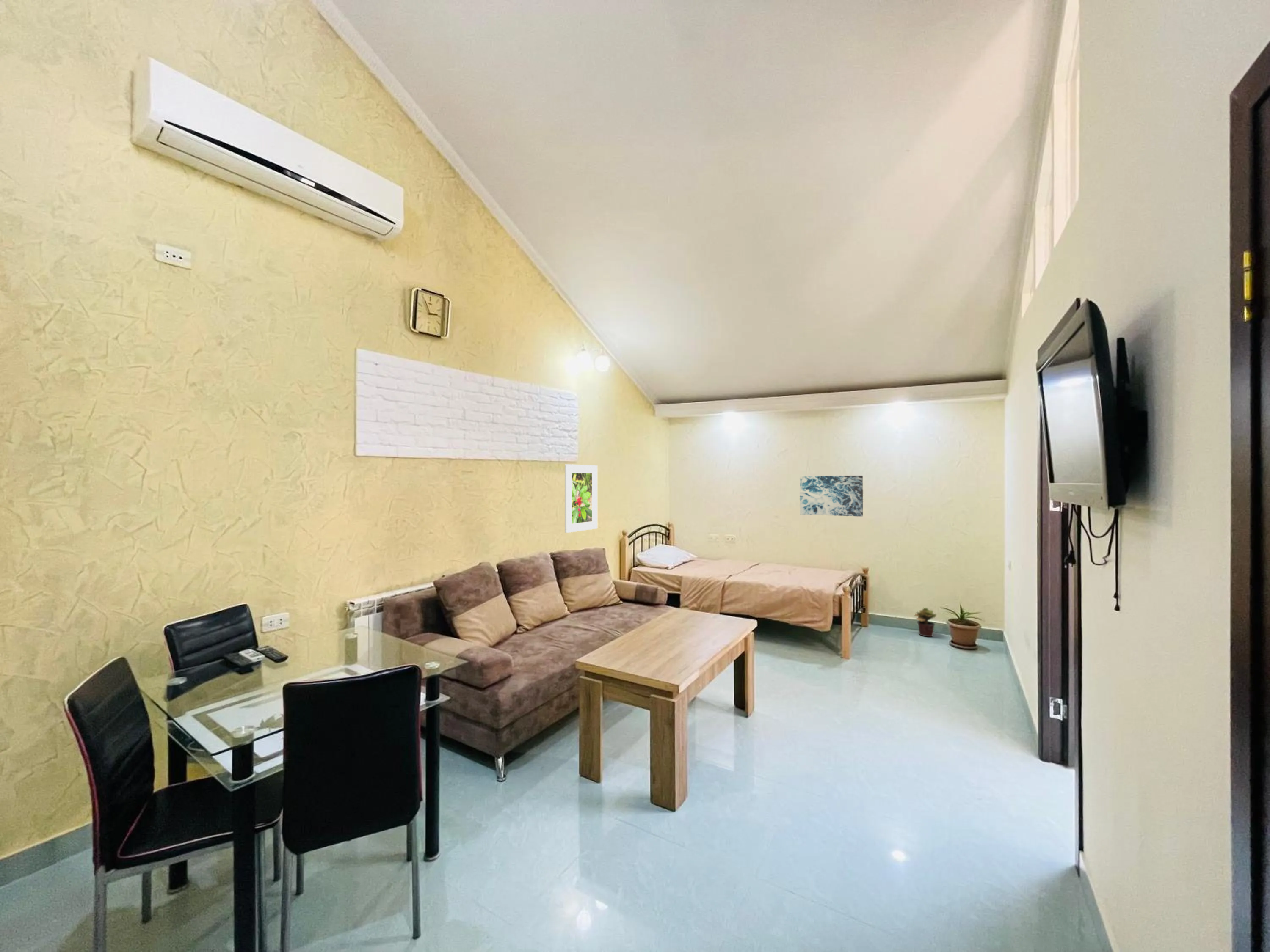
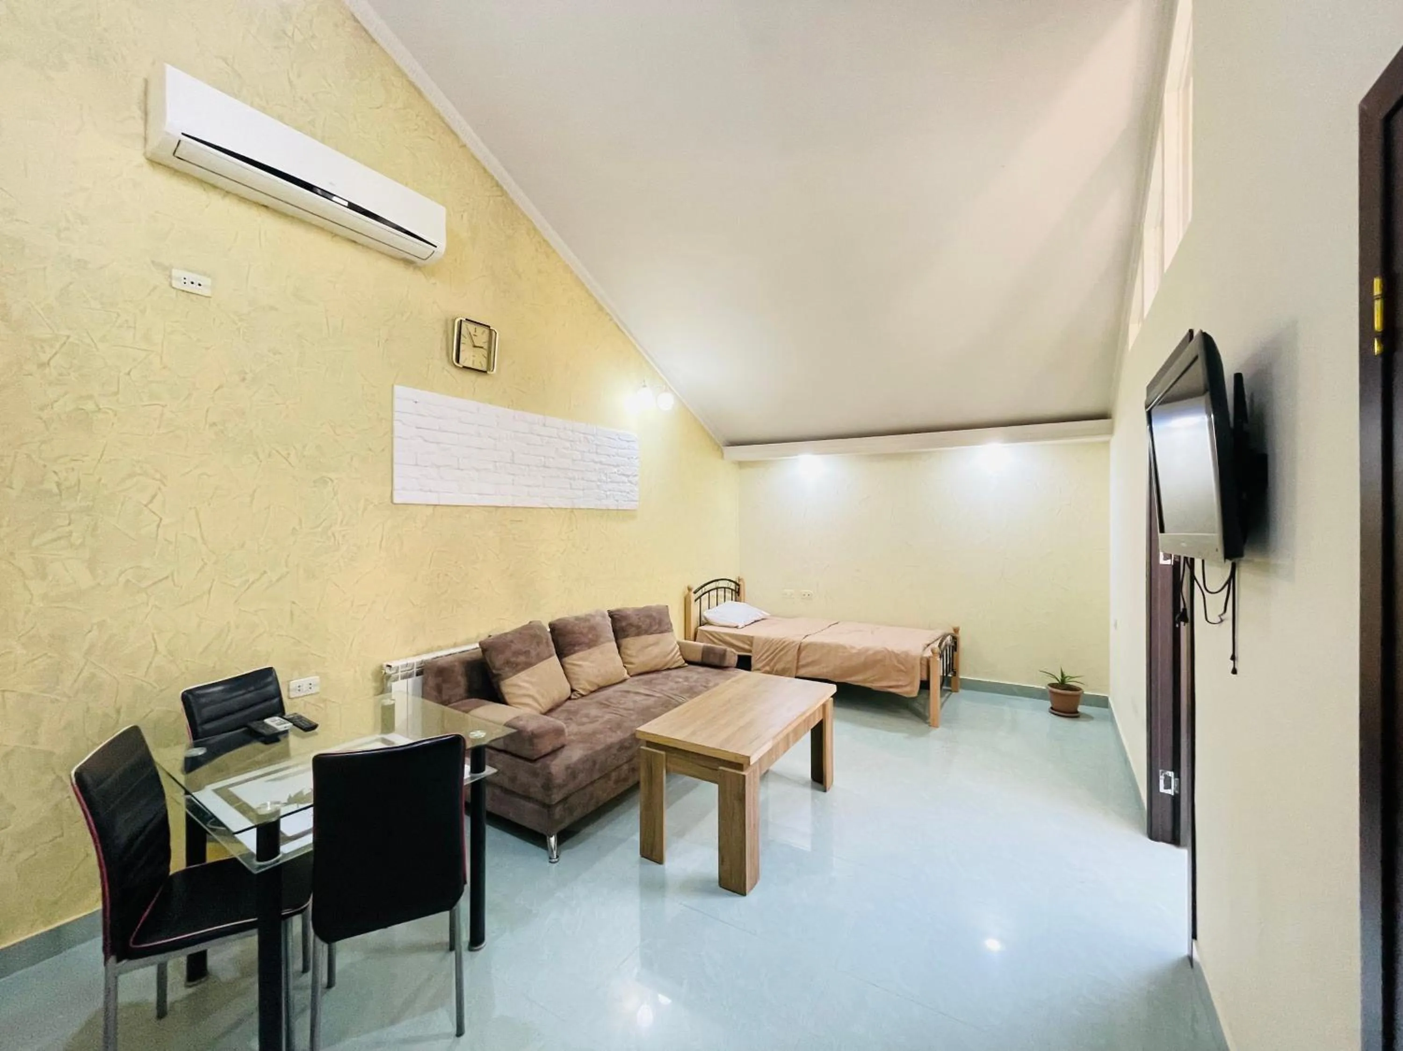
- wall art (831, 495)
- potted plant (925, 621)
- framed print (582, 498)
